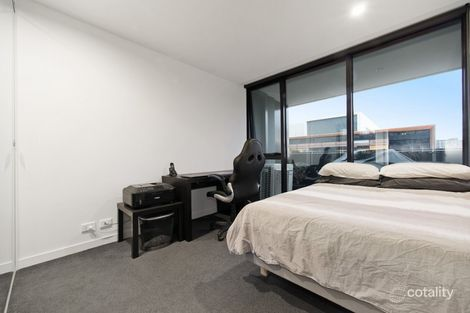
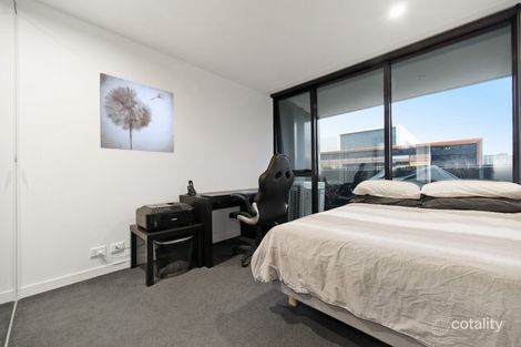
+ wall art (141, 116)
